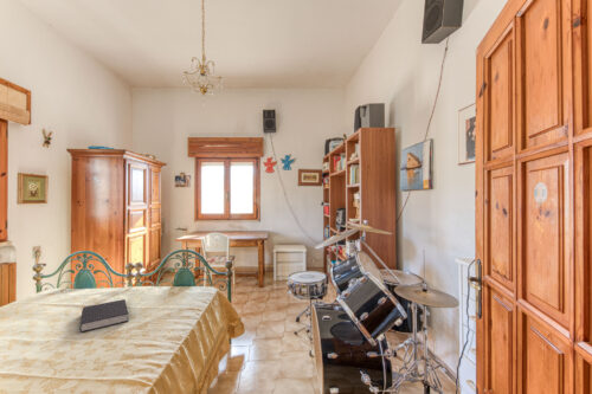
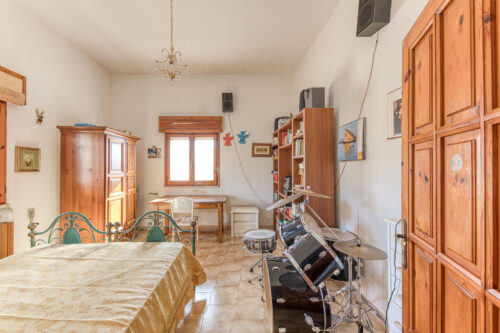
- book (104, 314)
